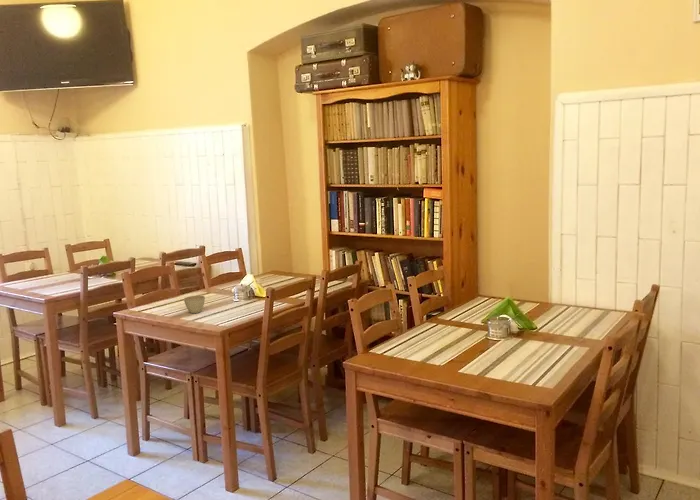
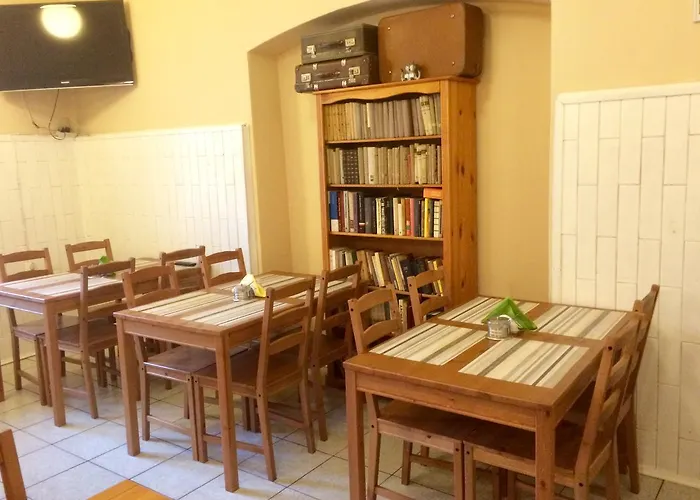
- flower pot (194, 304)
